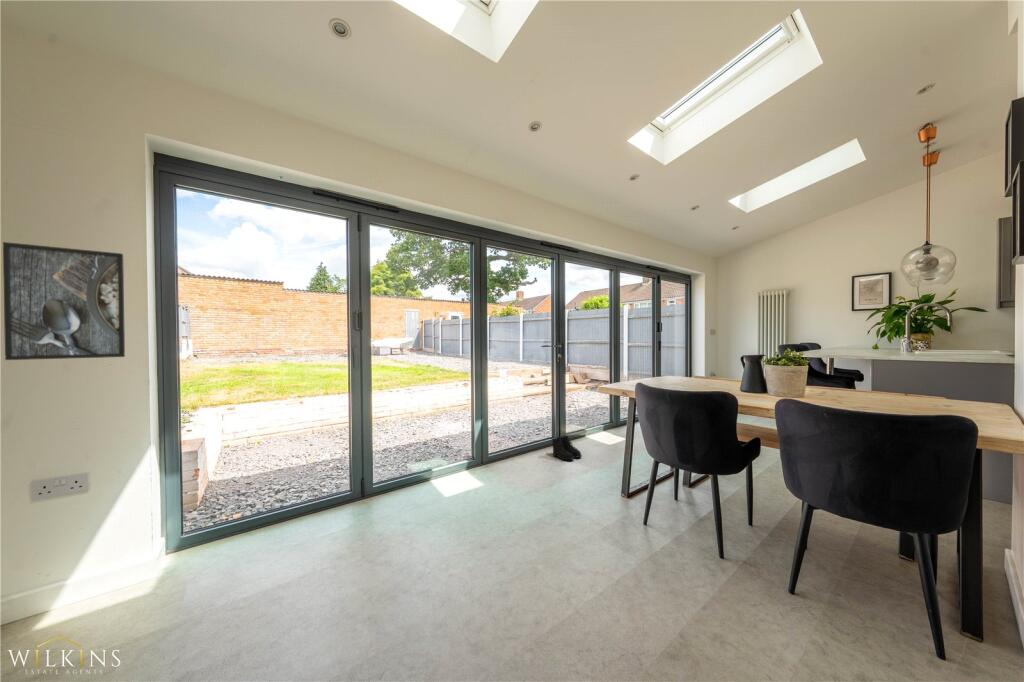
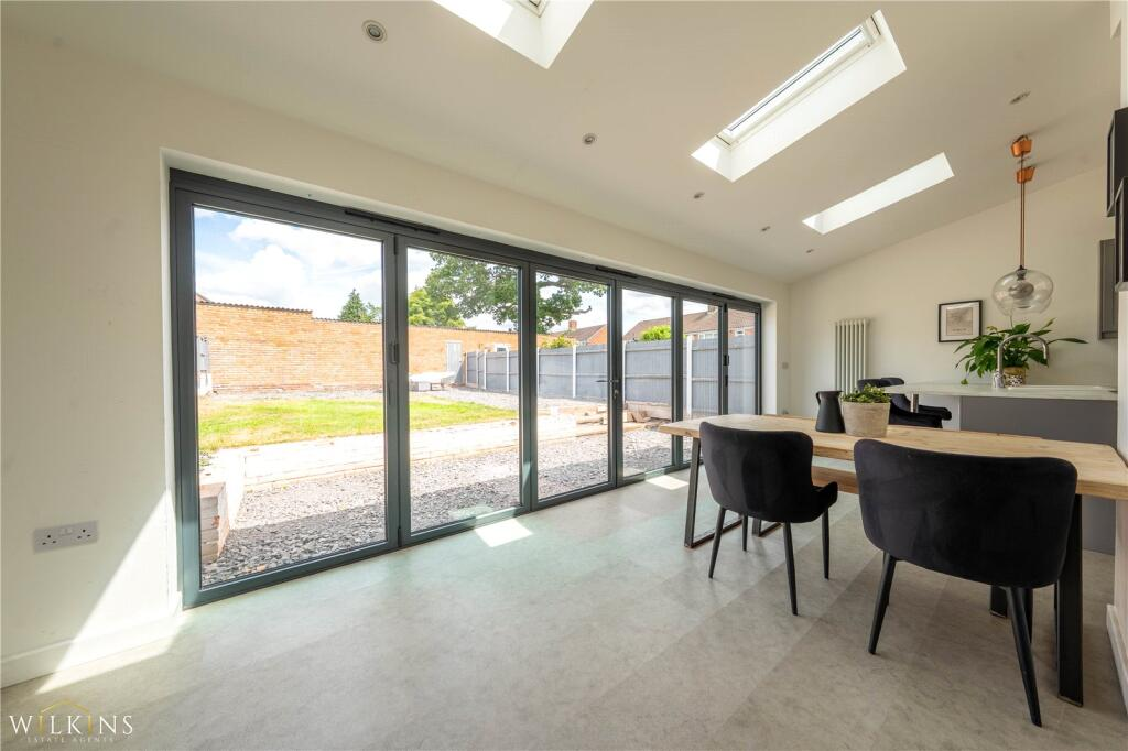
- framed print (68, 303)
- boots (566, 446)
